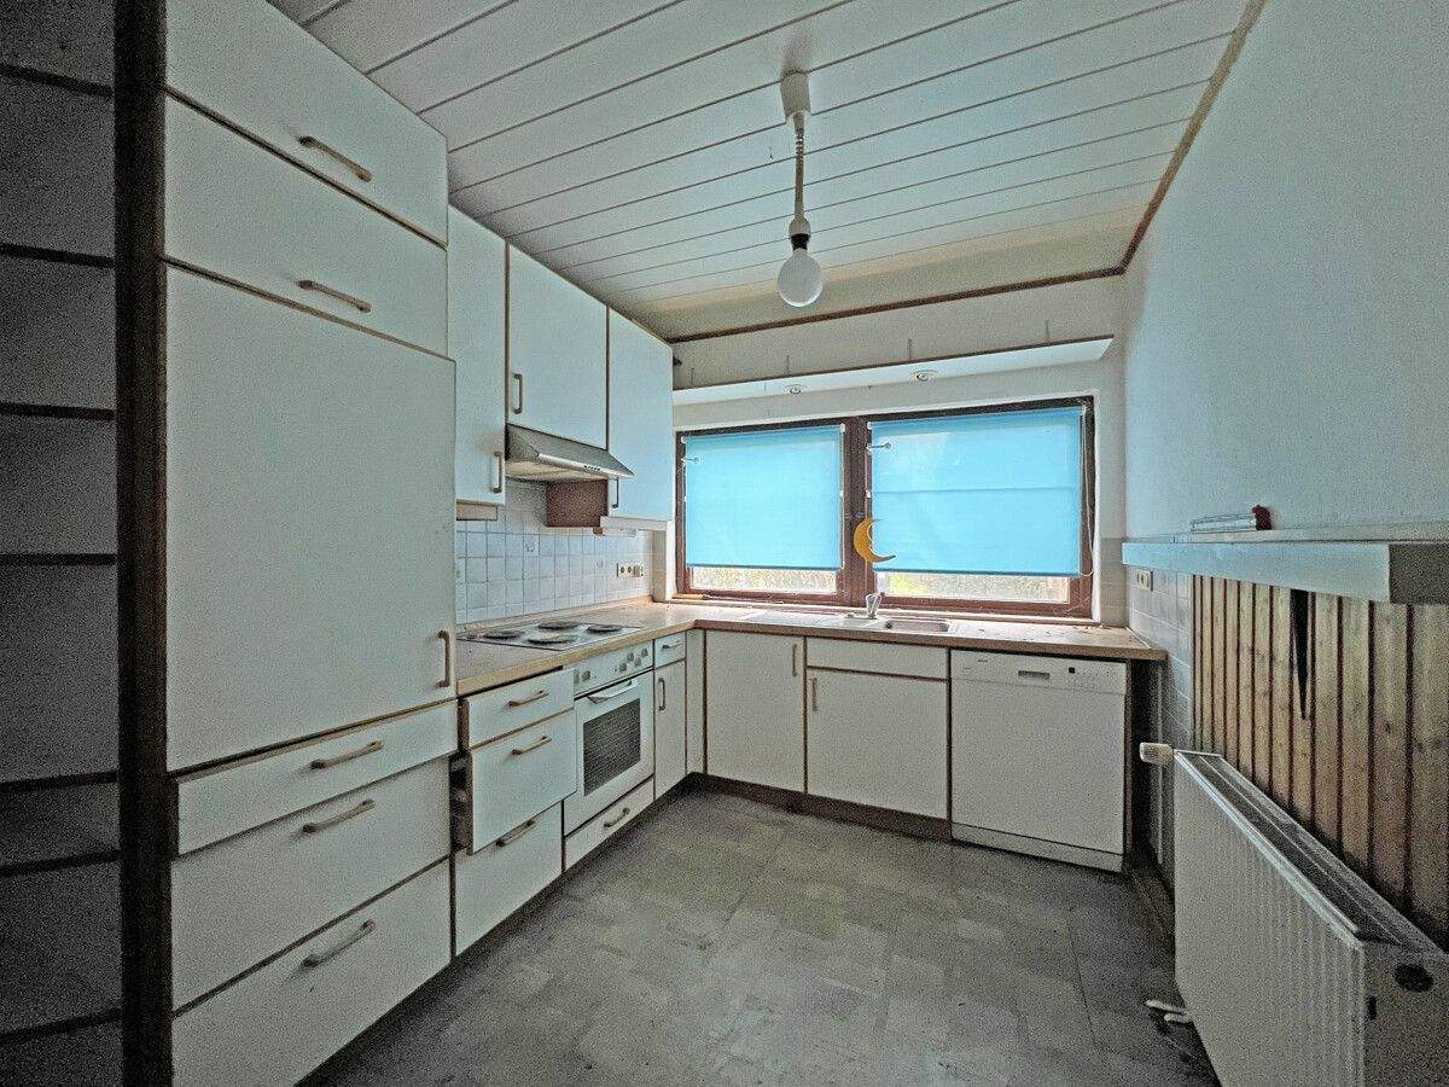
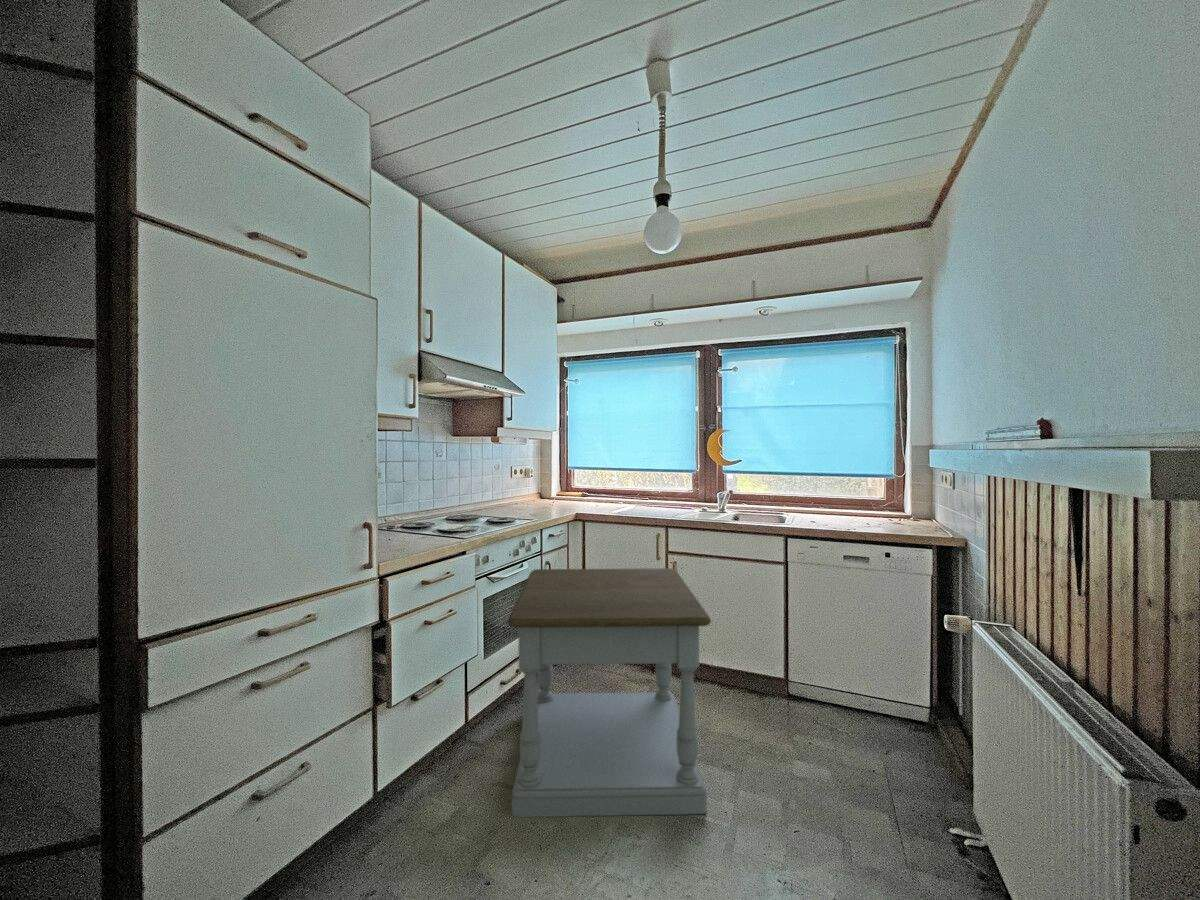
+ side table (606, 663)
